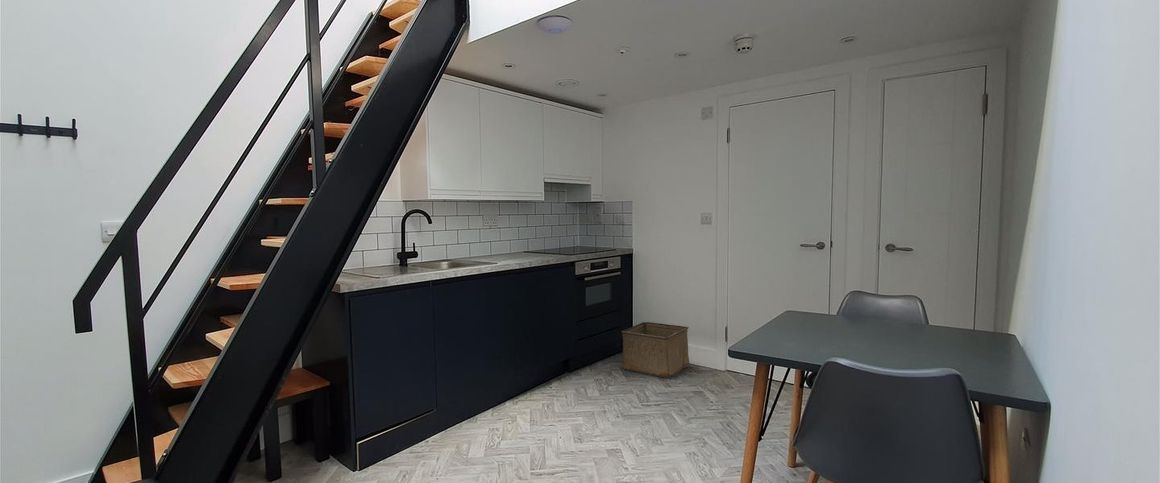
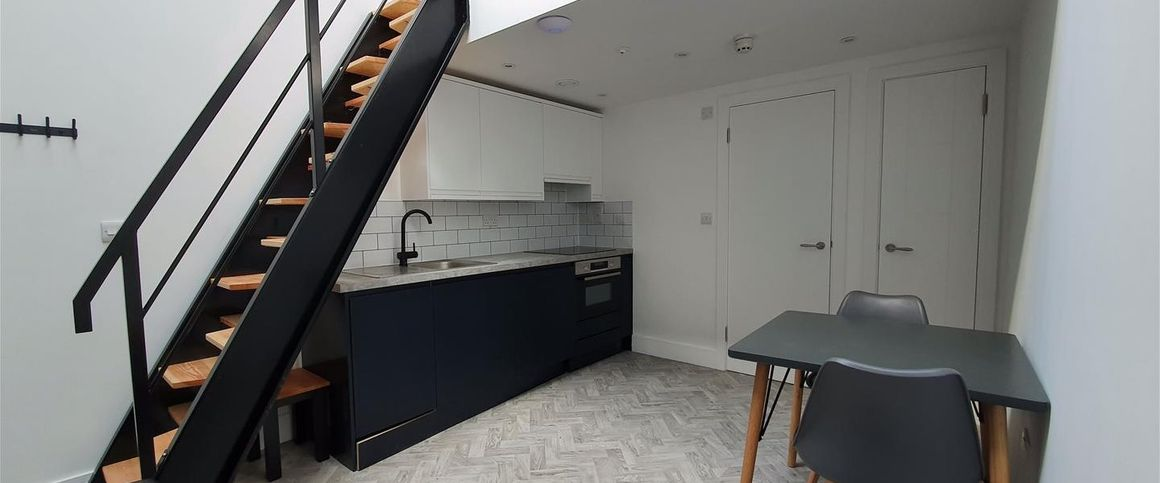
- storage bin (656, 347)
